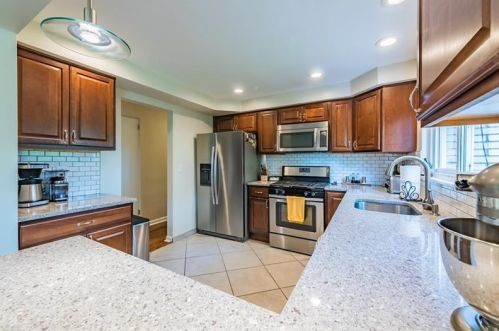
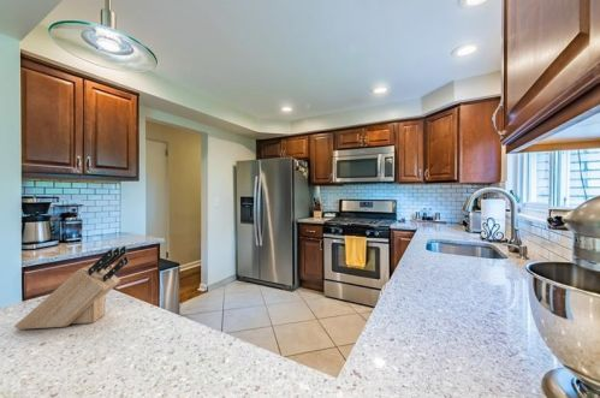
+ knife block (78, 283)
